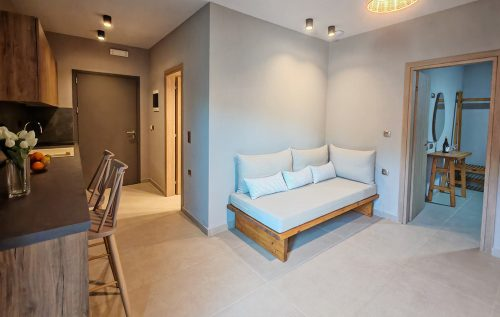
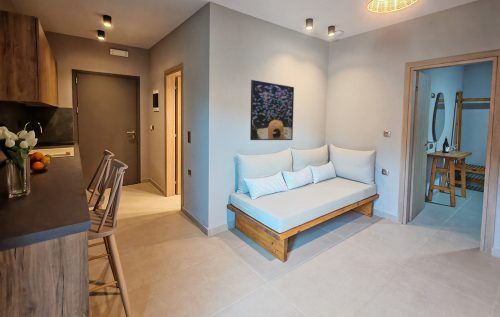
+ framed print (273, 112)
